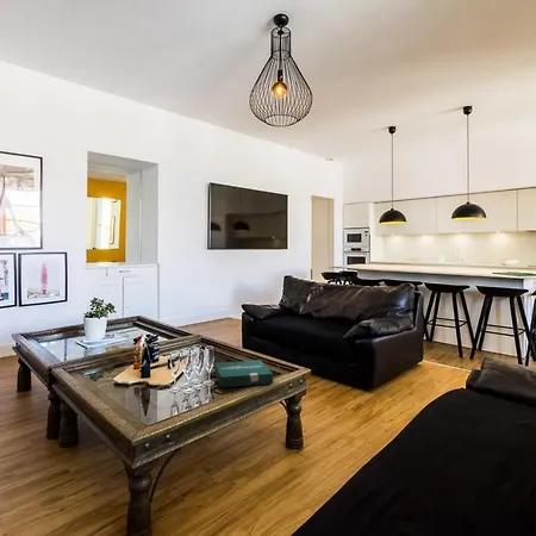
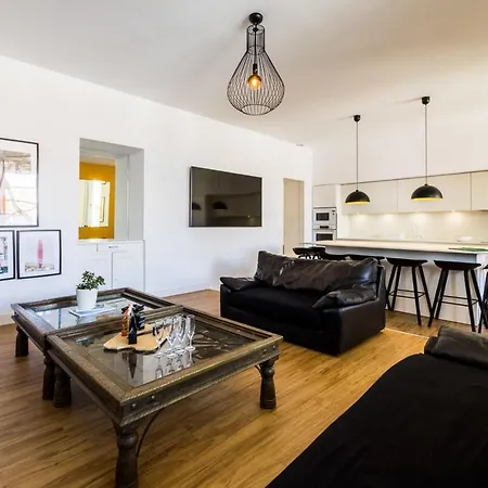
- pizza box (242, 372)
